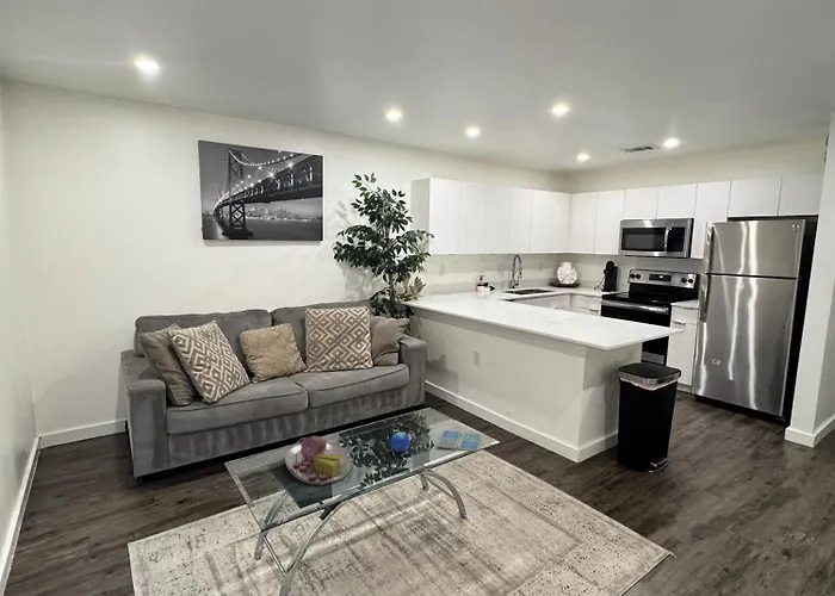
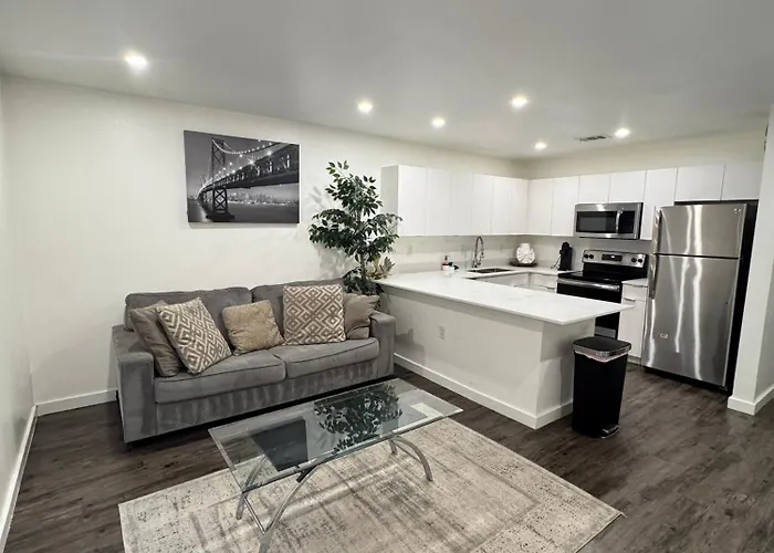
- drink coaster (460, 440)
- serving tray (317, 452)
- decorative orb (400, 441)
